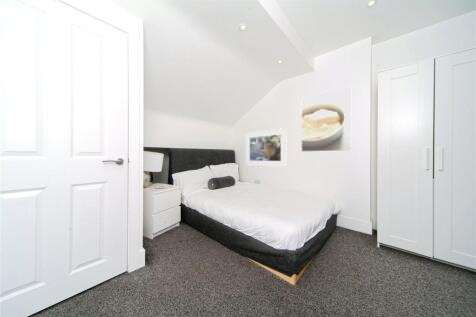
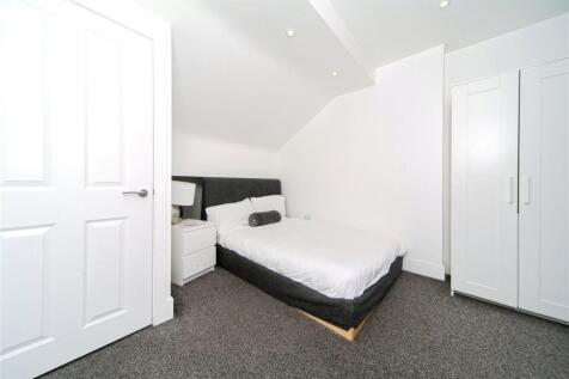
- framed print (264, 148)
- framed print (324, 122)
